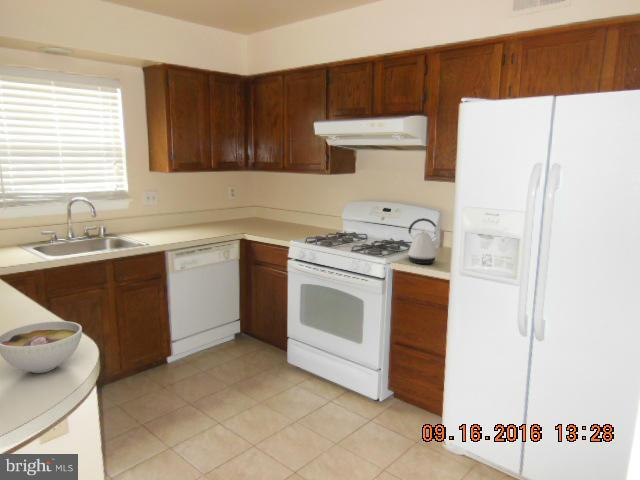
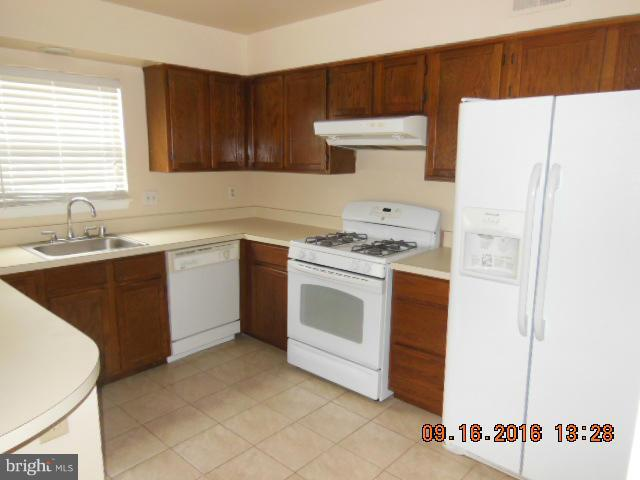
- kettle (423, 240)
- bowl (41, 350)
